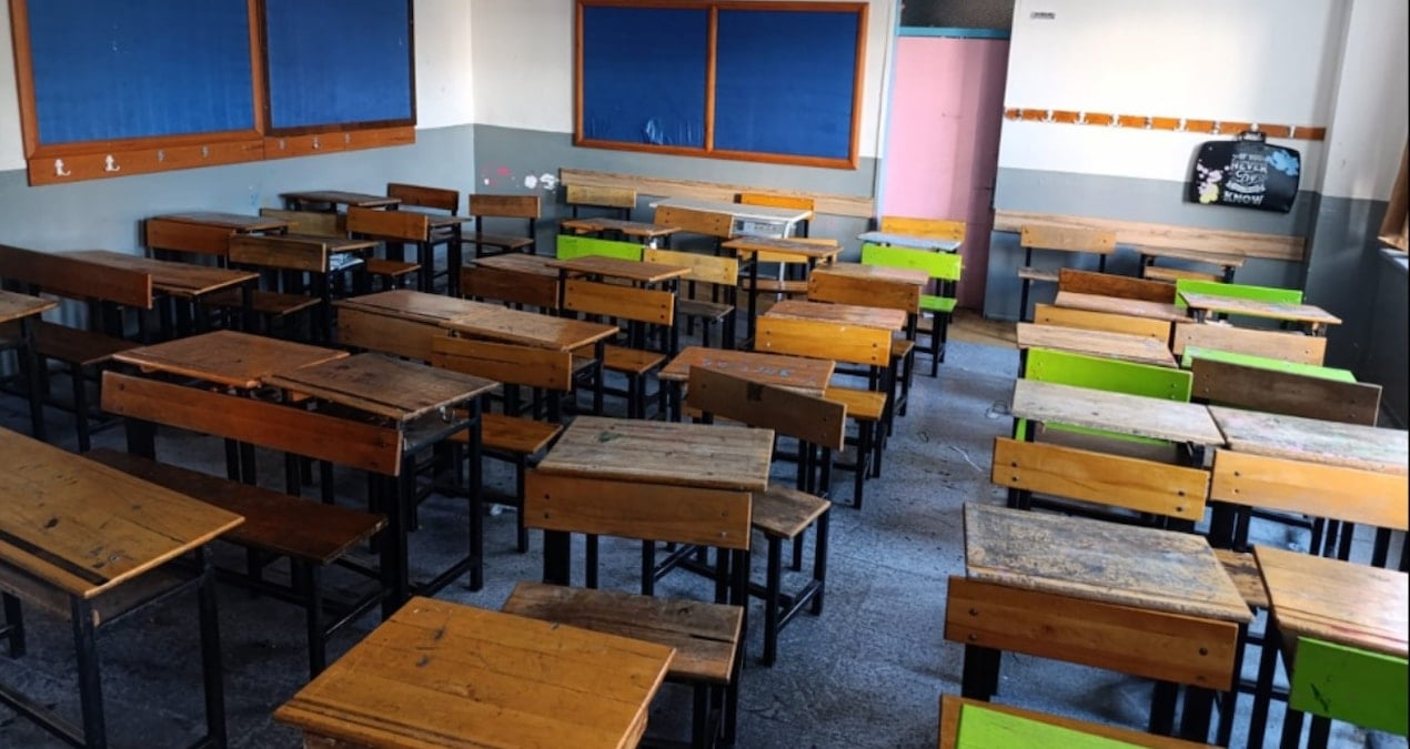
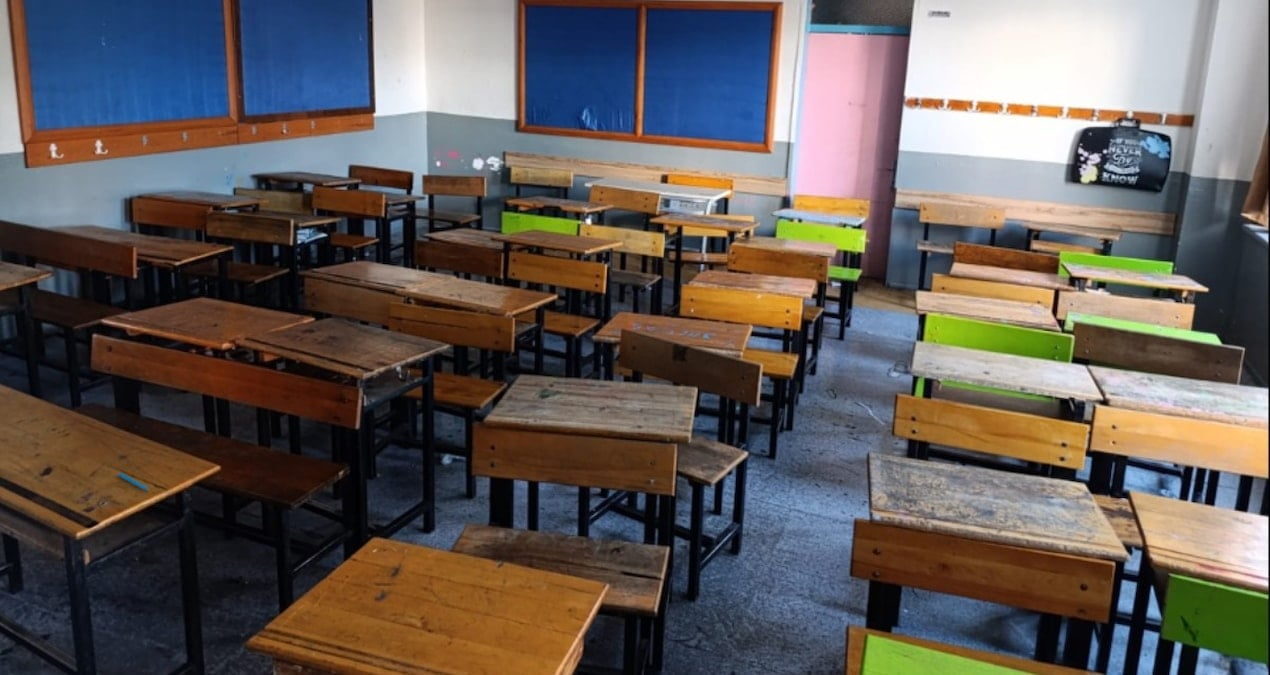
+ pen (133, 481)
